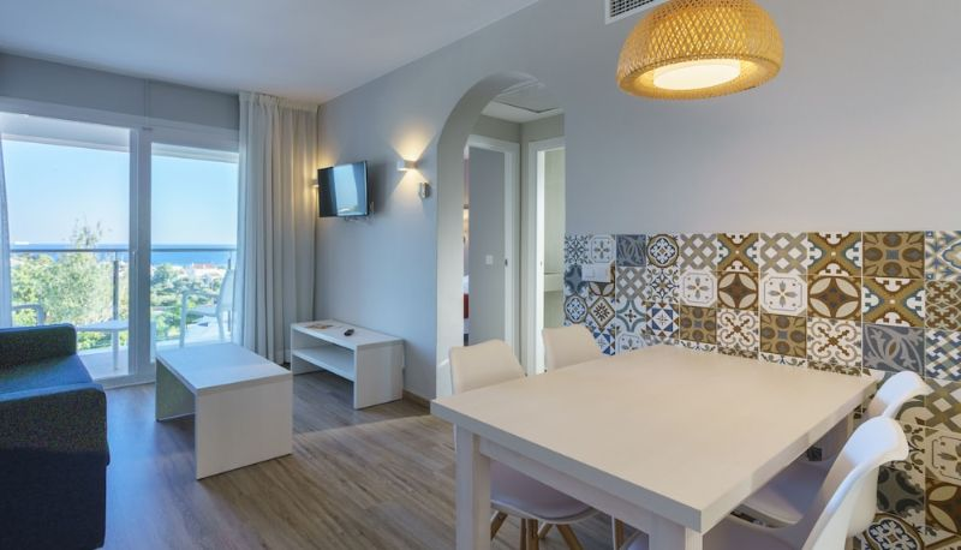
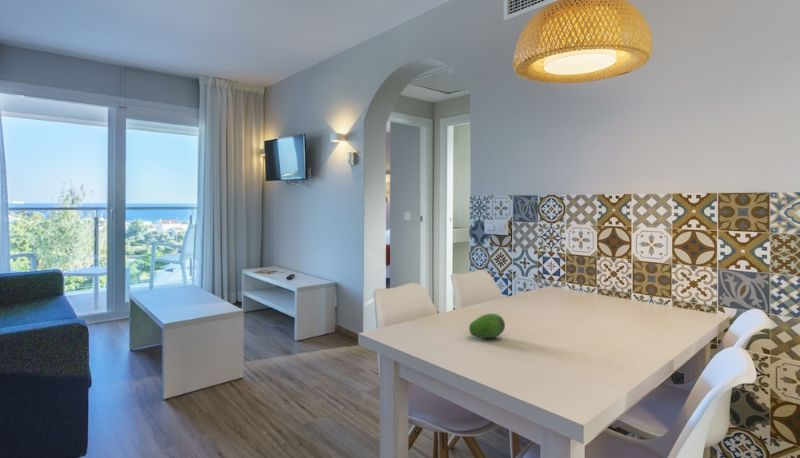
+ fruit (487, 326)
